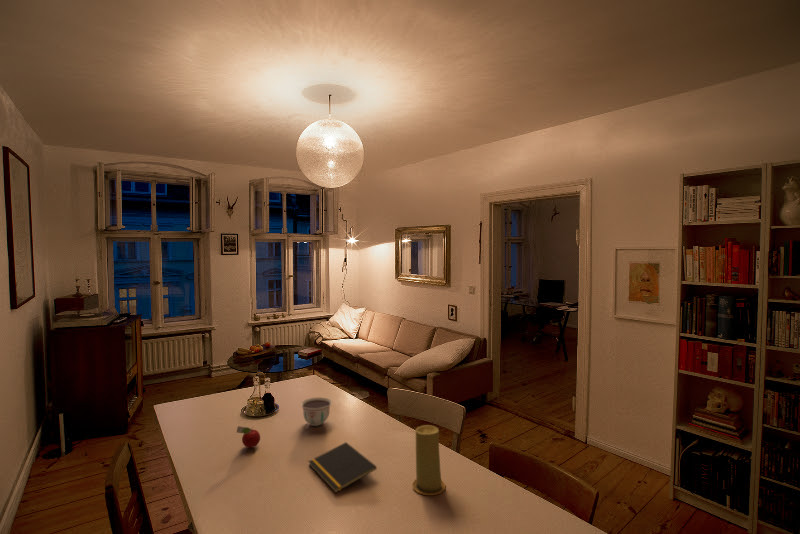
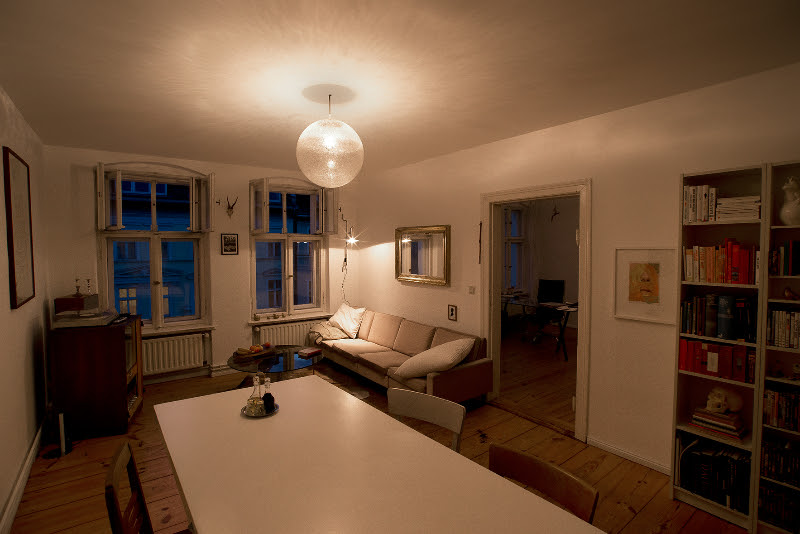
- bowl (316, 413)
- candle (428, 457)
- notepad (341, 465)
- fruit (249, 436)
